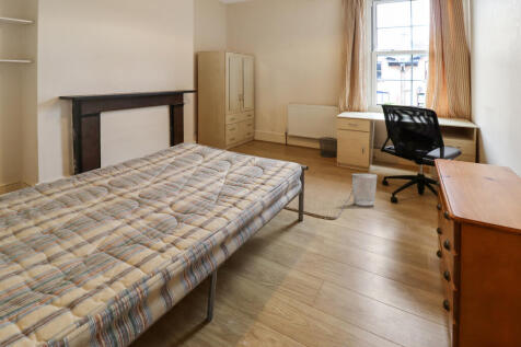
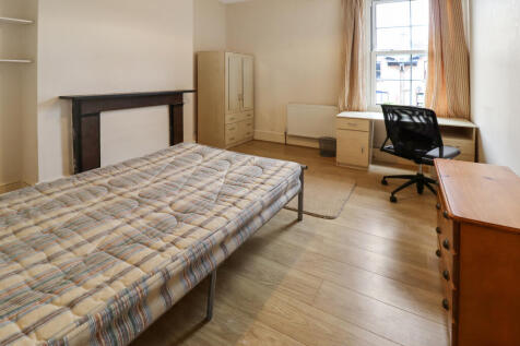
- wastebasket (363, 188)
